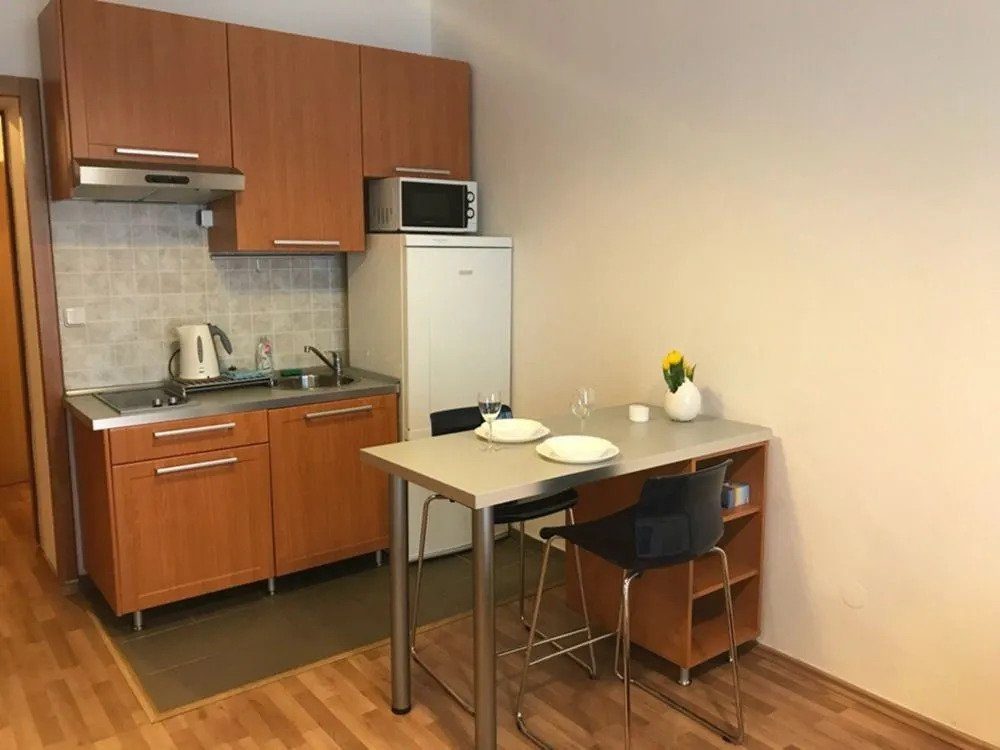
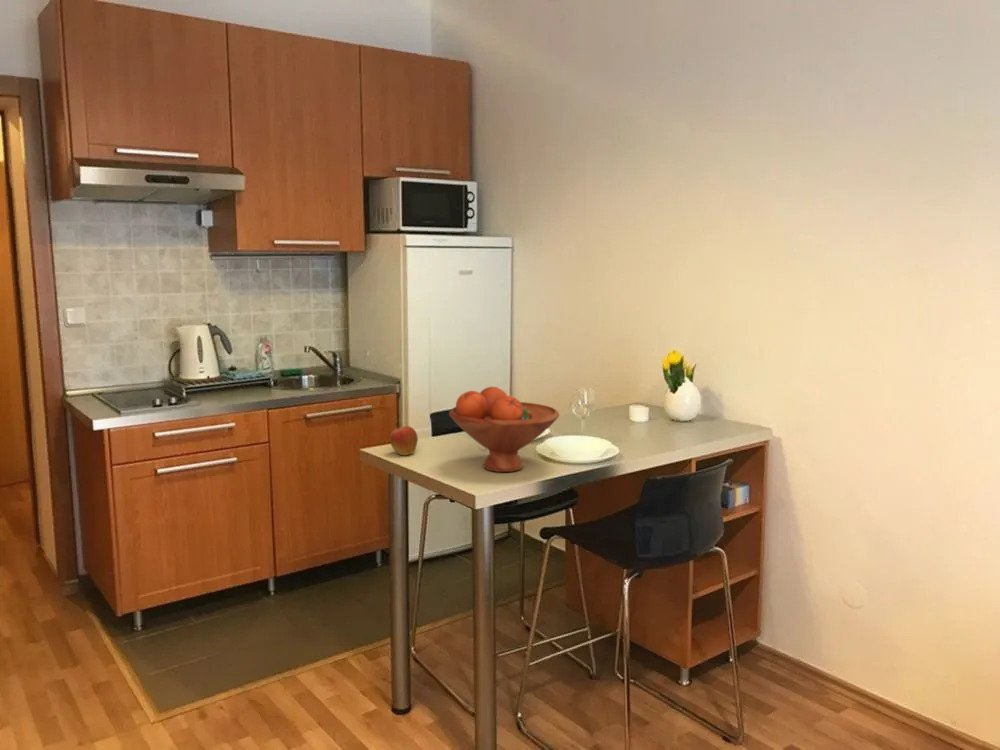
+ apple (403, 438)
+ fruit bowl (503, 428)
